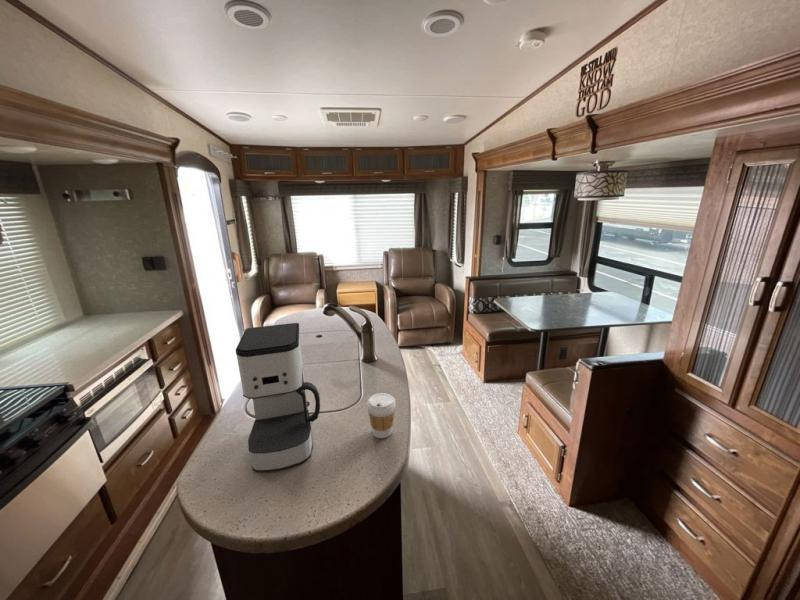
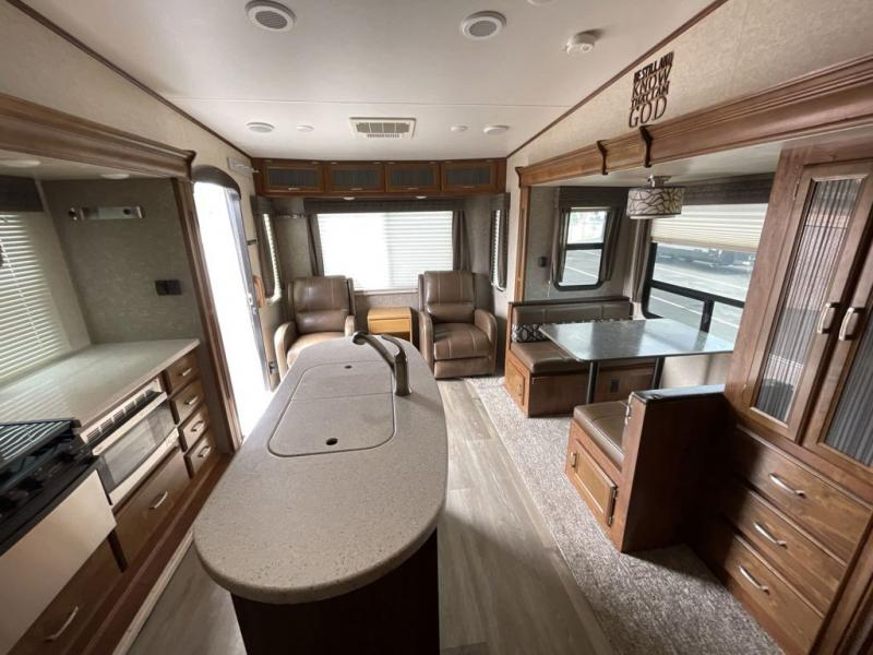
- coffee cup (381, 415)
- coffee maker (282, 392)
